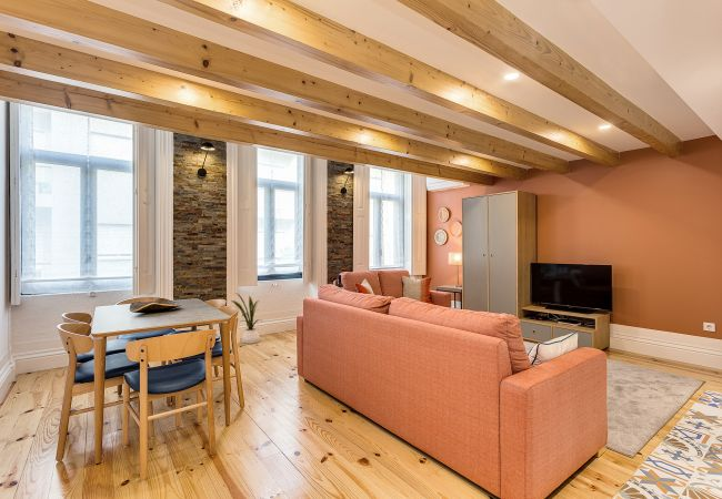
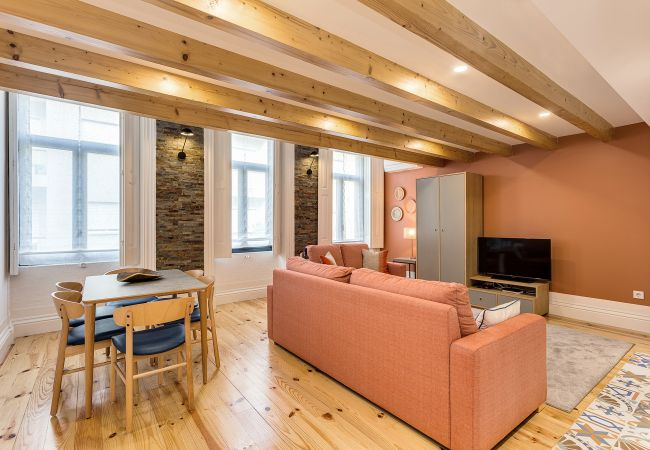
- house plant (248, 316)
